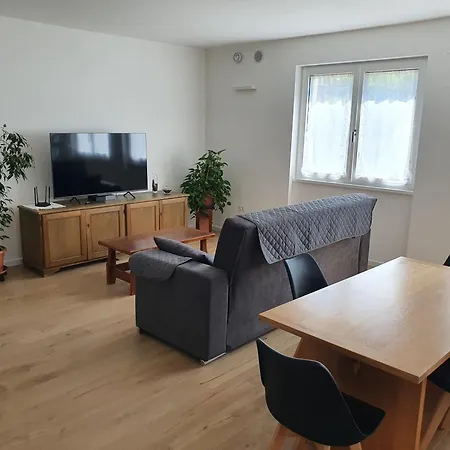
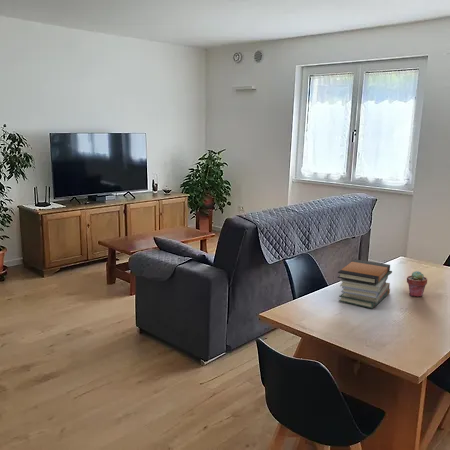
+ potted succulent (416, 282)
+ book stack (364, 282)
